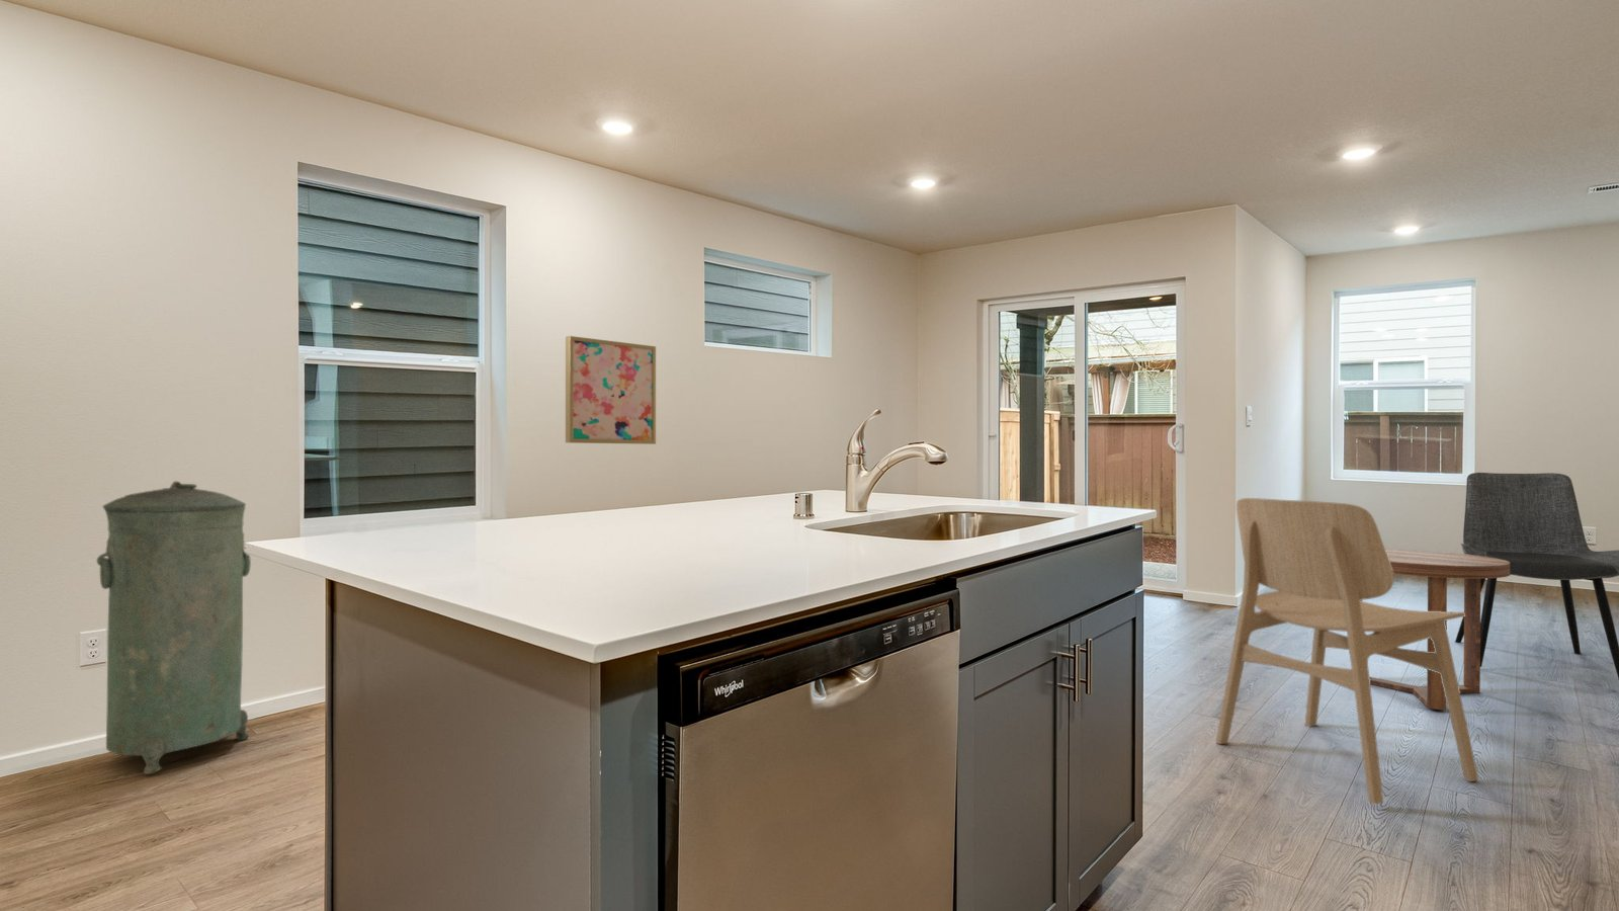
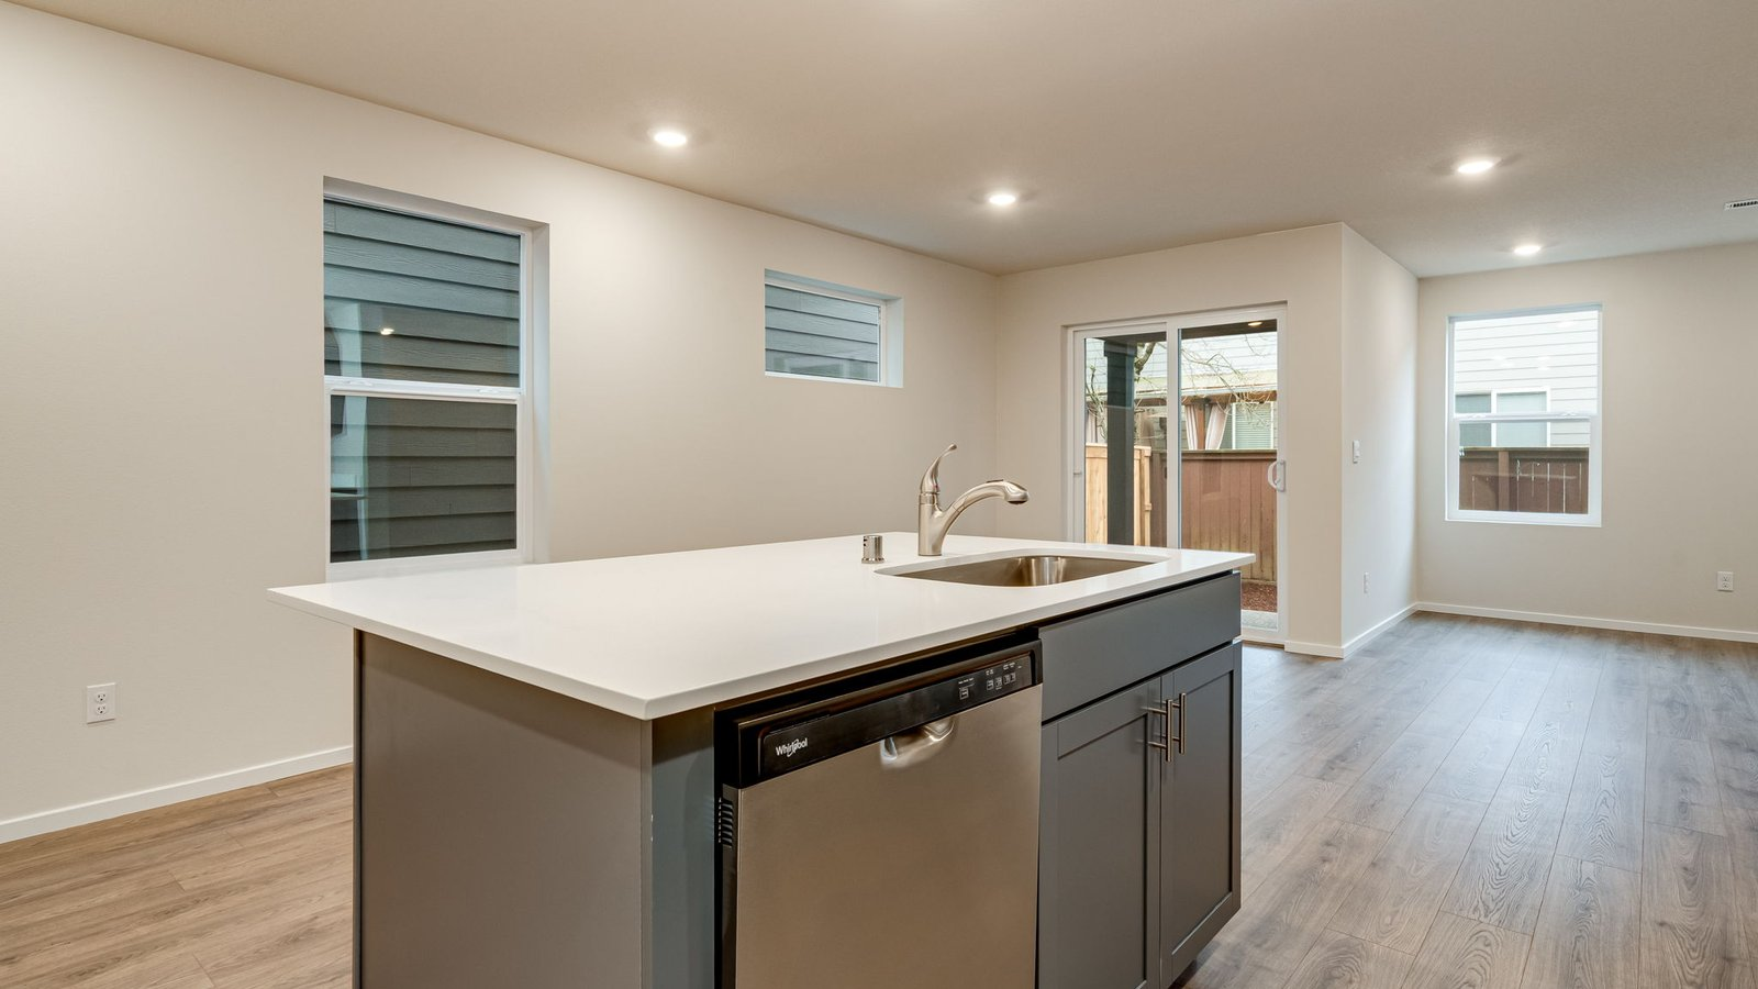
- dining chair (1339, 628)
- trash can (178, 616)
- dining chair (1531, 567)
- wall art (613, 392)
- side table (1428, 611)
